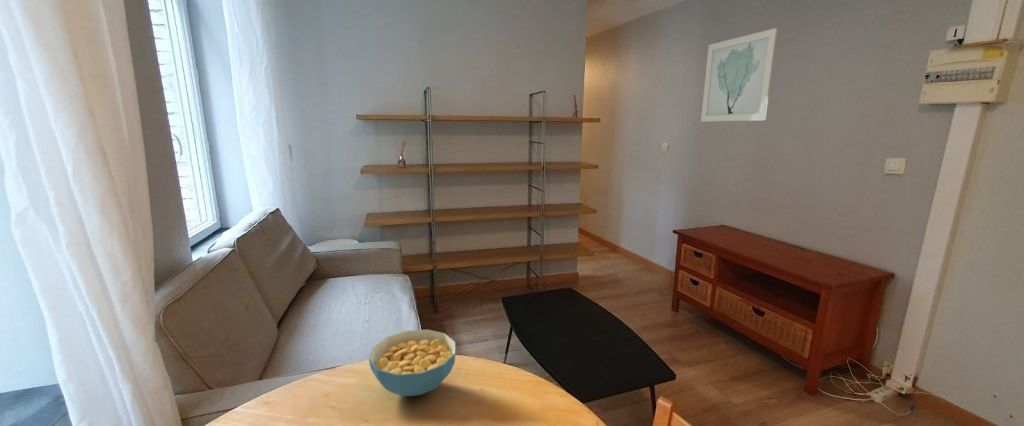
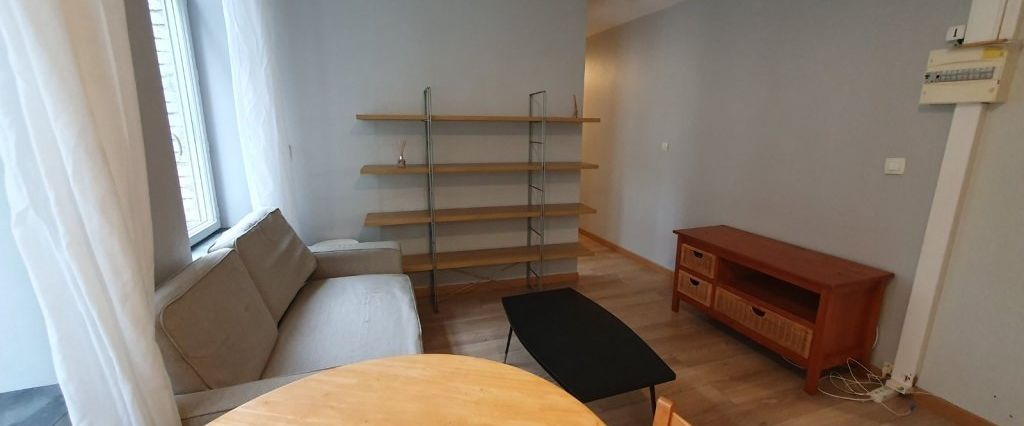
- wall art (735, 80)
- cereal bowl (414, 368)
